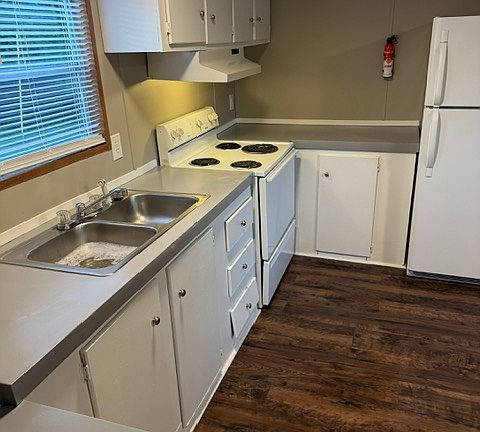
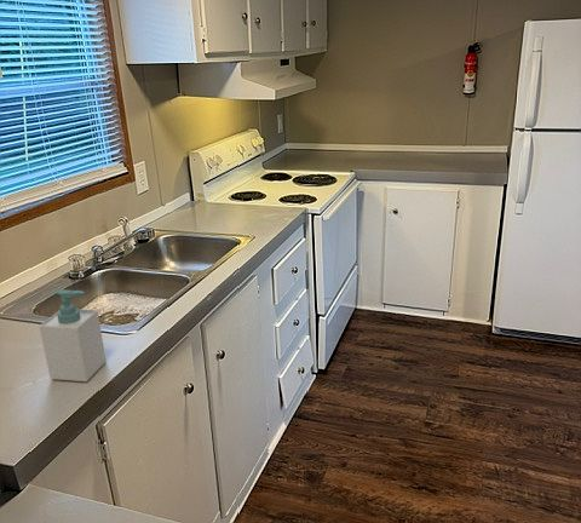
+ soap bottle (71, 331)
